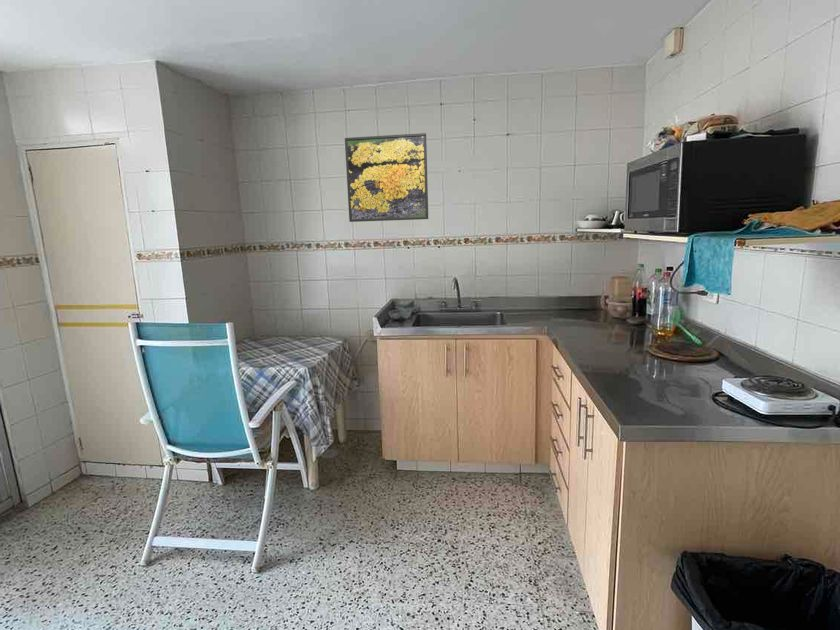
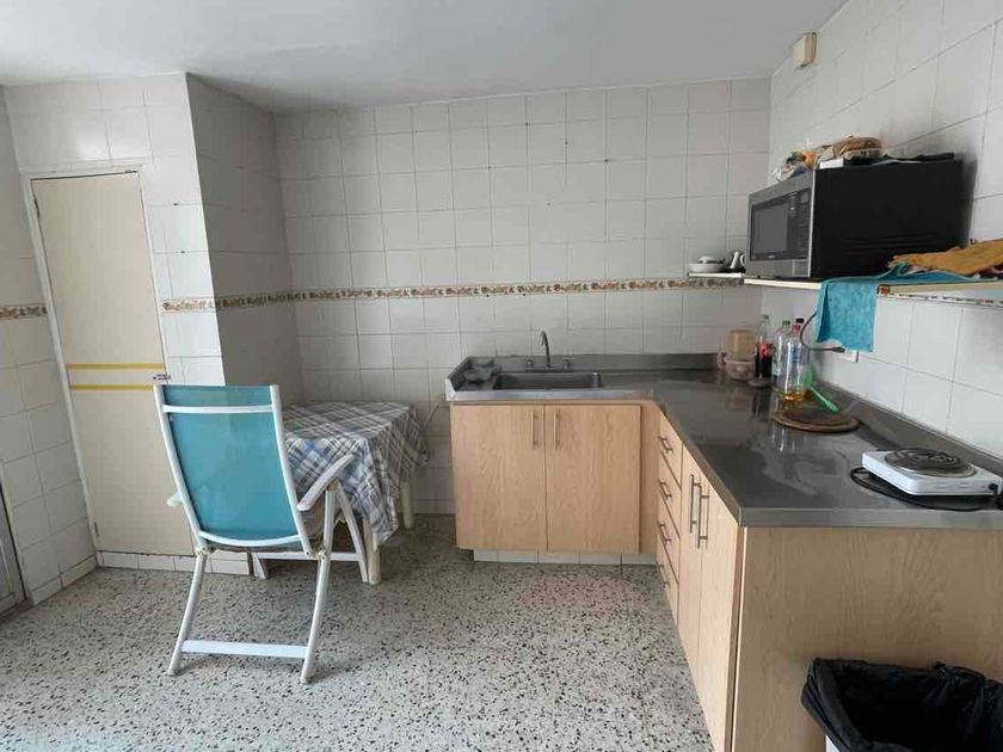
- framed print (386, 178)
